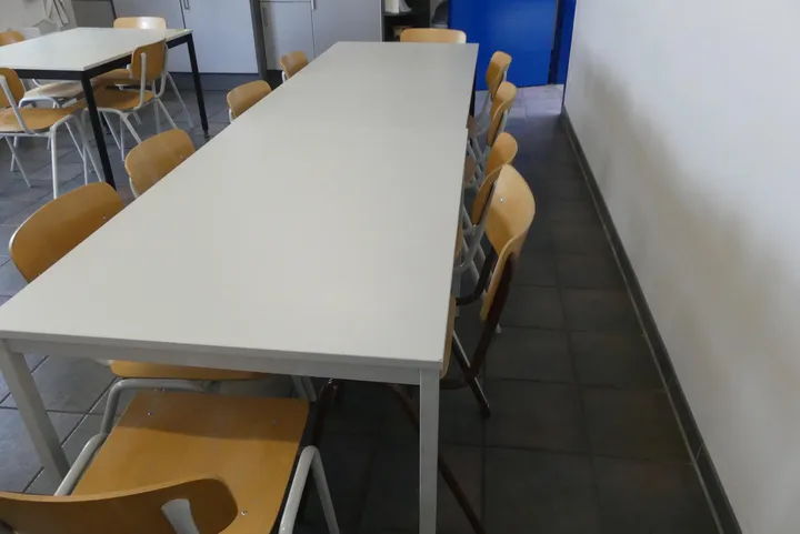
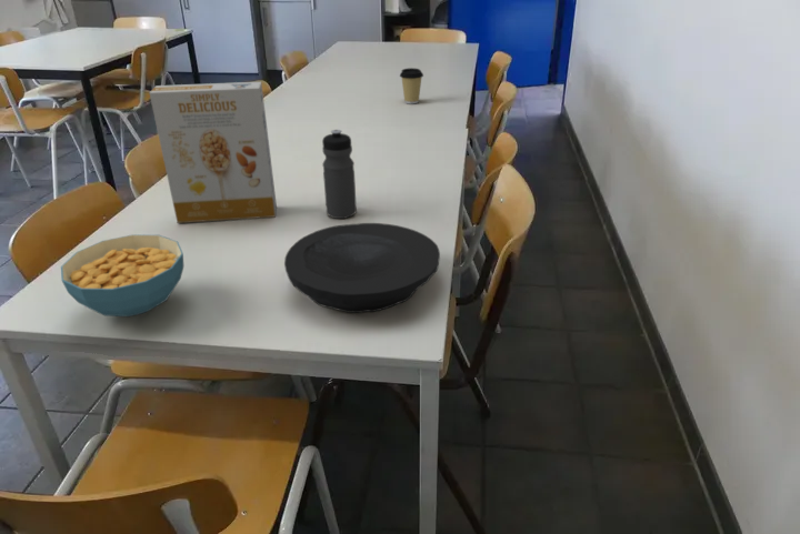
+ water bottle (339, 172)
+ cereal bowl (129, 283)
+ cereal box (218, 153)
+ coffee cup (411, 85)
+ plate (362, 269)
